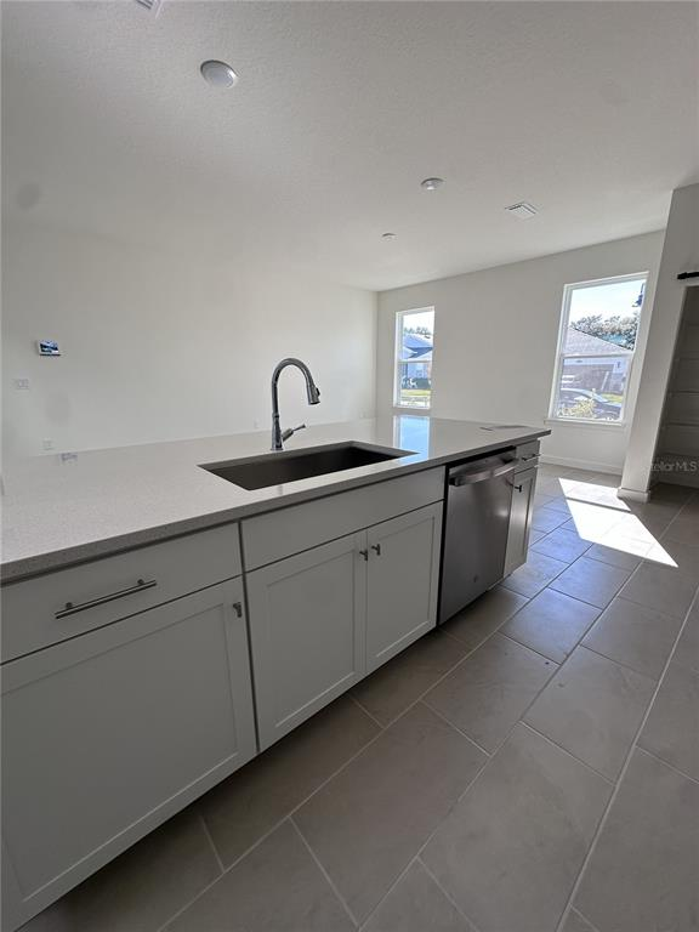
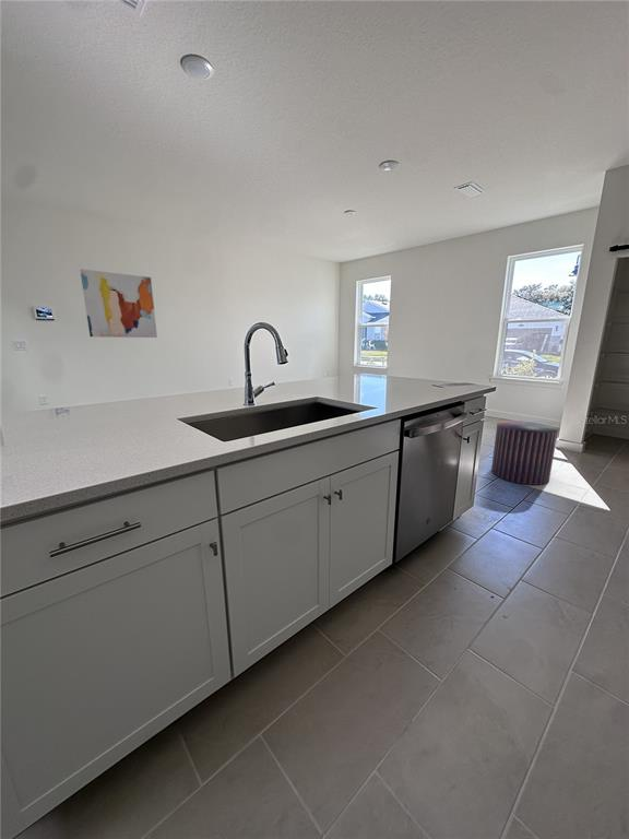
+ stool (522, 450)
+ wall art (121, 306)
